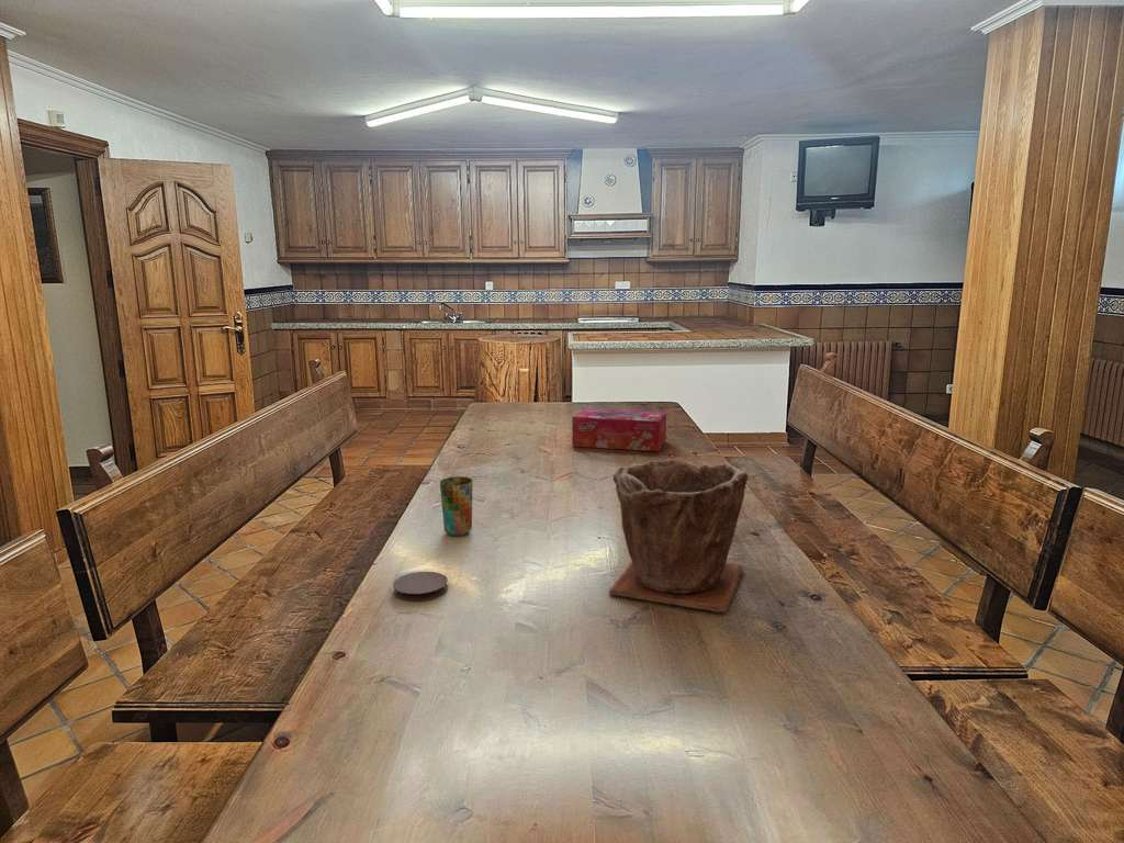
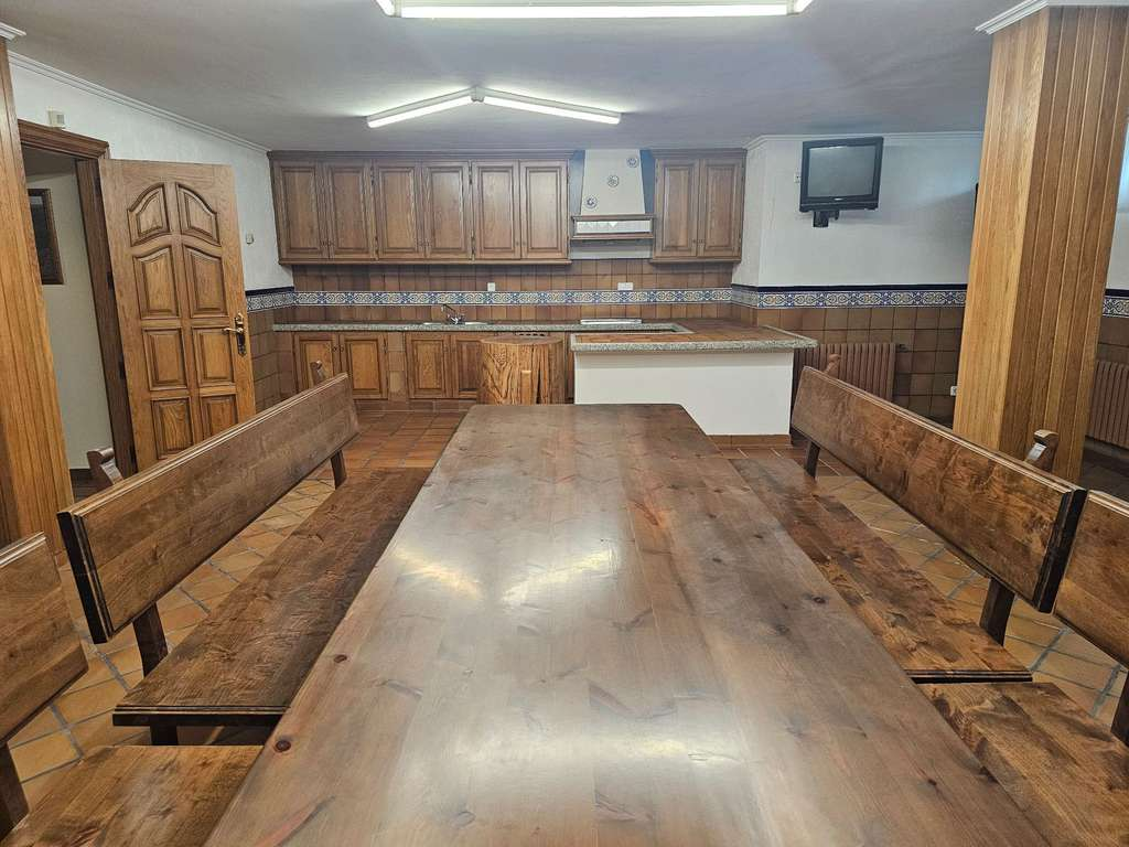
- coaster (420, 585)
- plant pot (678, 525)
- cup (457, 506)
- tissue box (619, 429)
